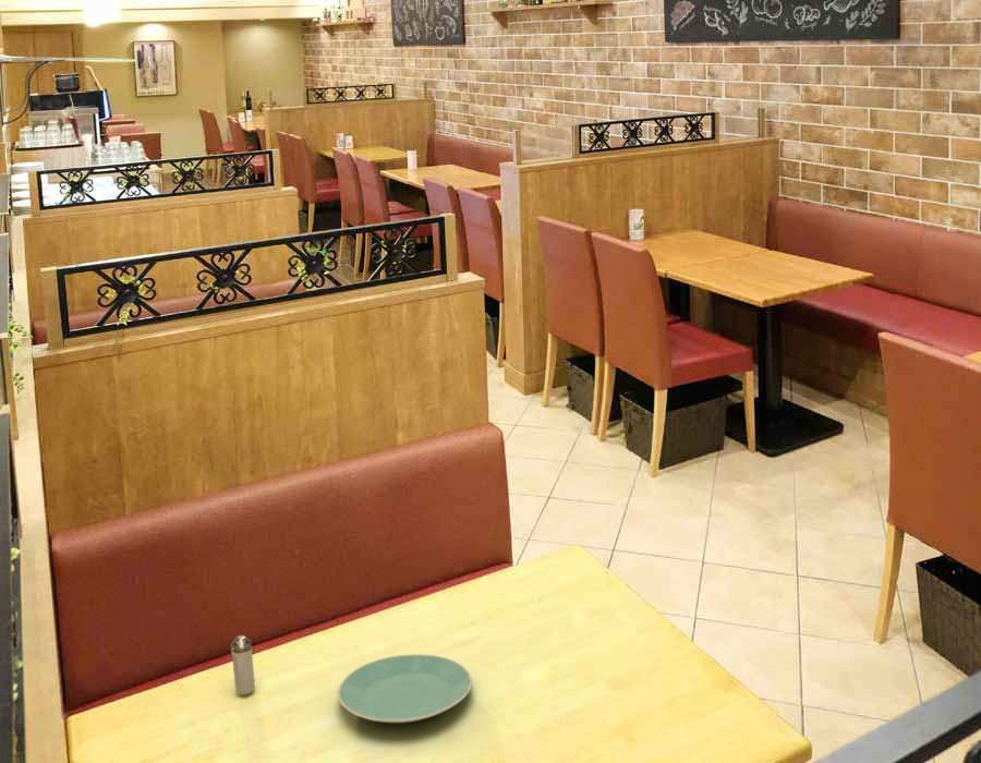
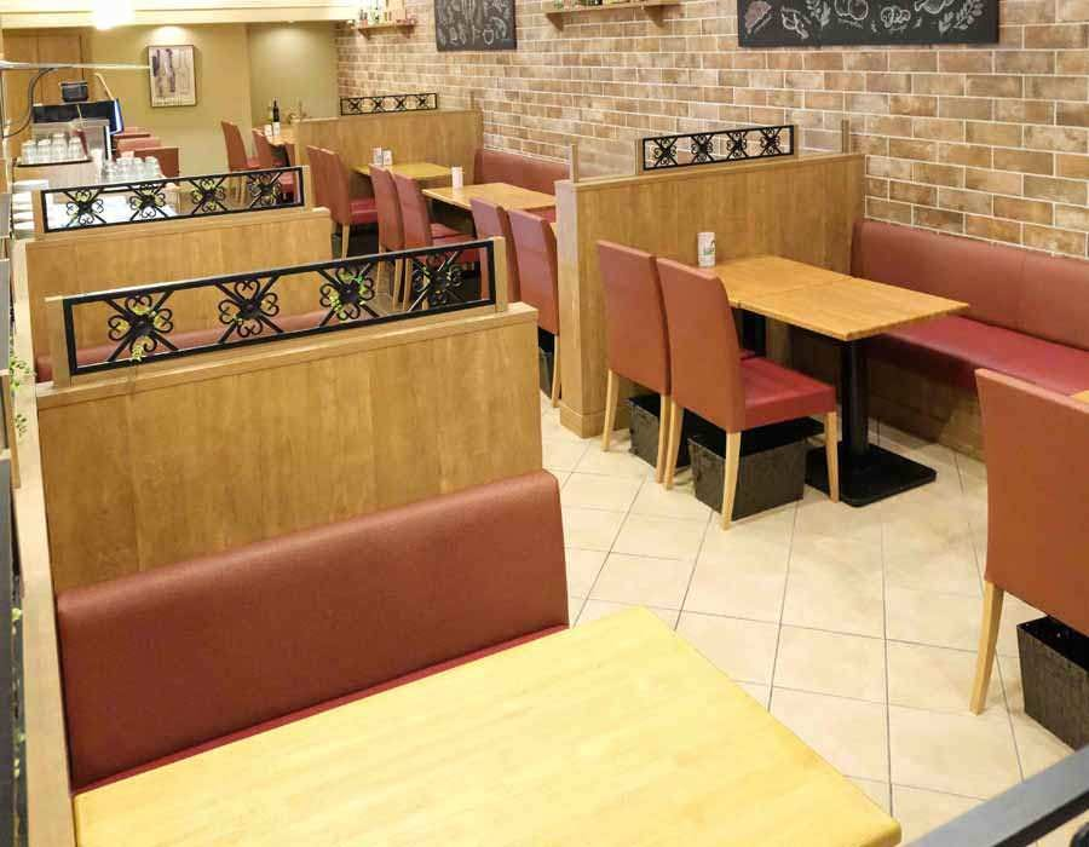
- plate (405, 691)
- shaker (243, 664)
